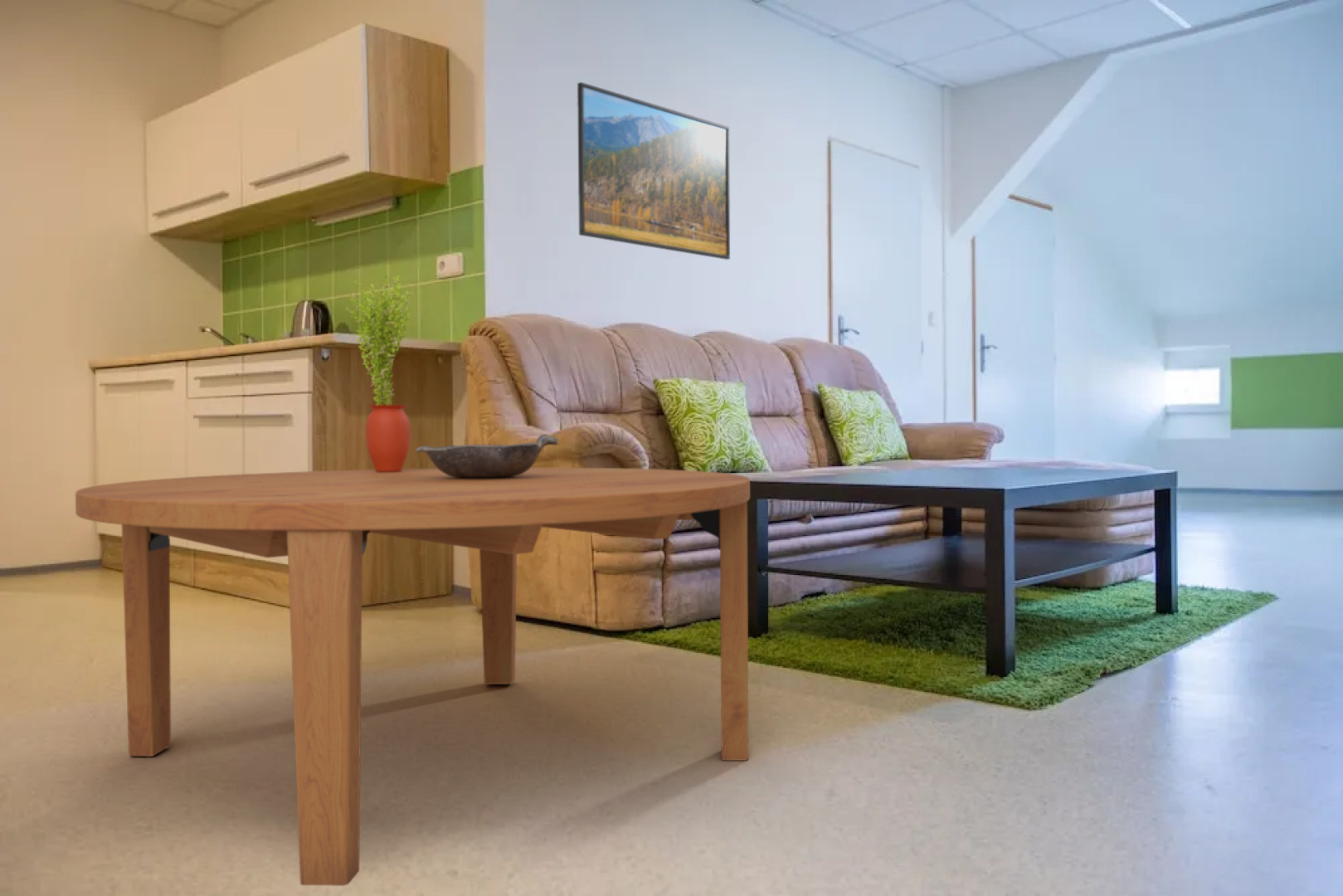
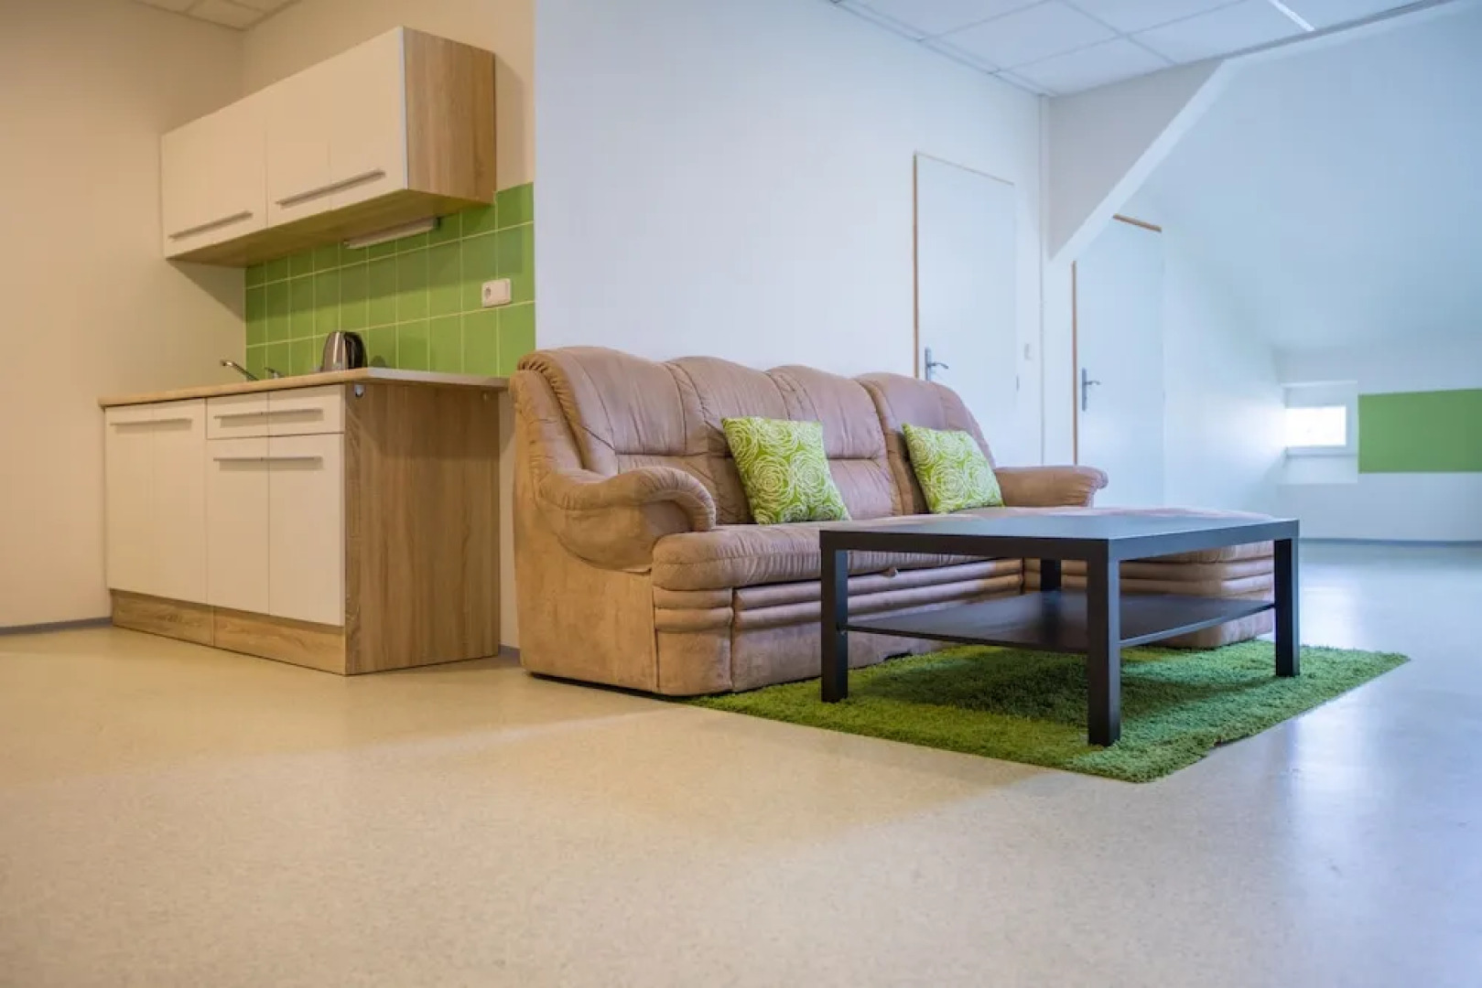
- potted plant (379, 373)
- dining table (482, 616)
- bowl (488, 455)
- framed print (659, 177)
